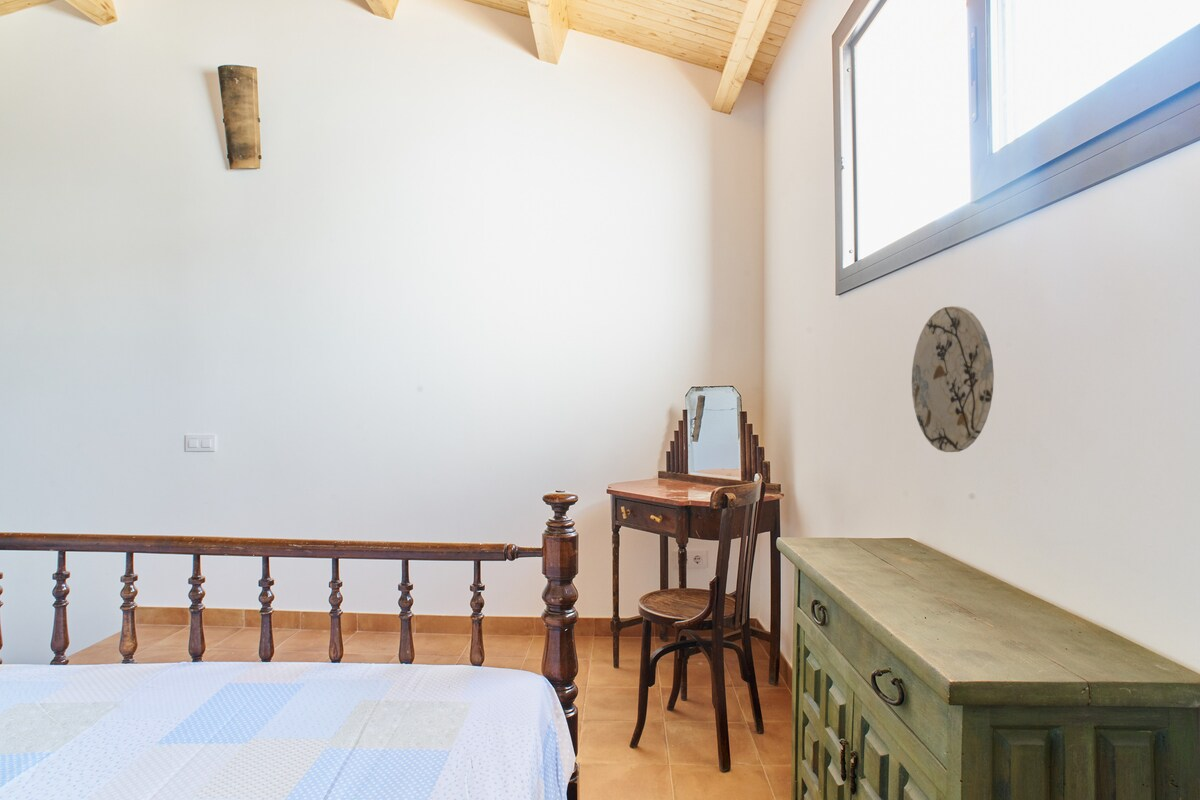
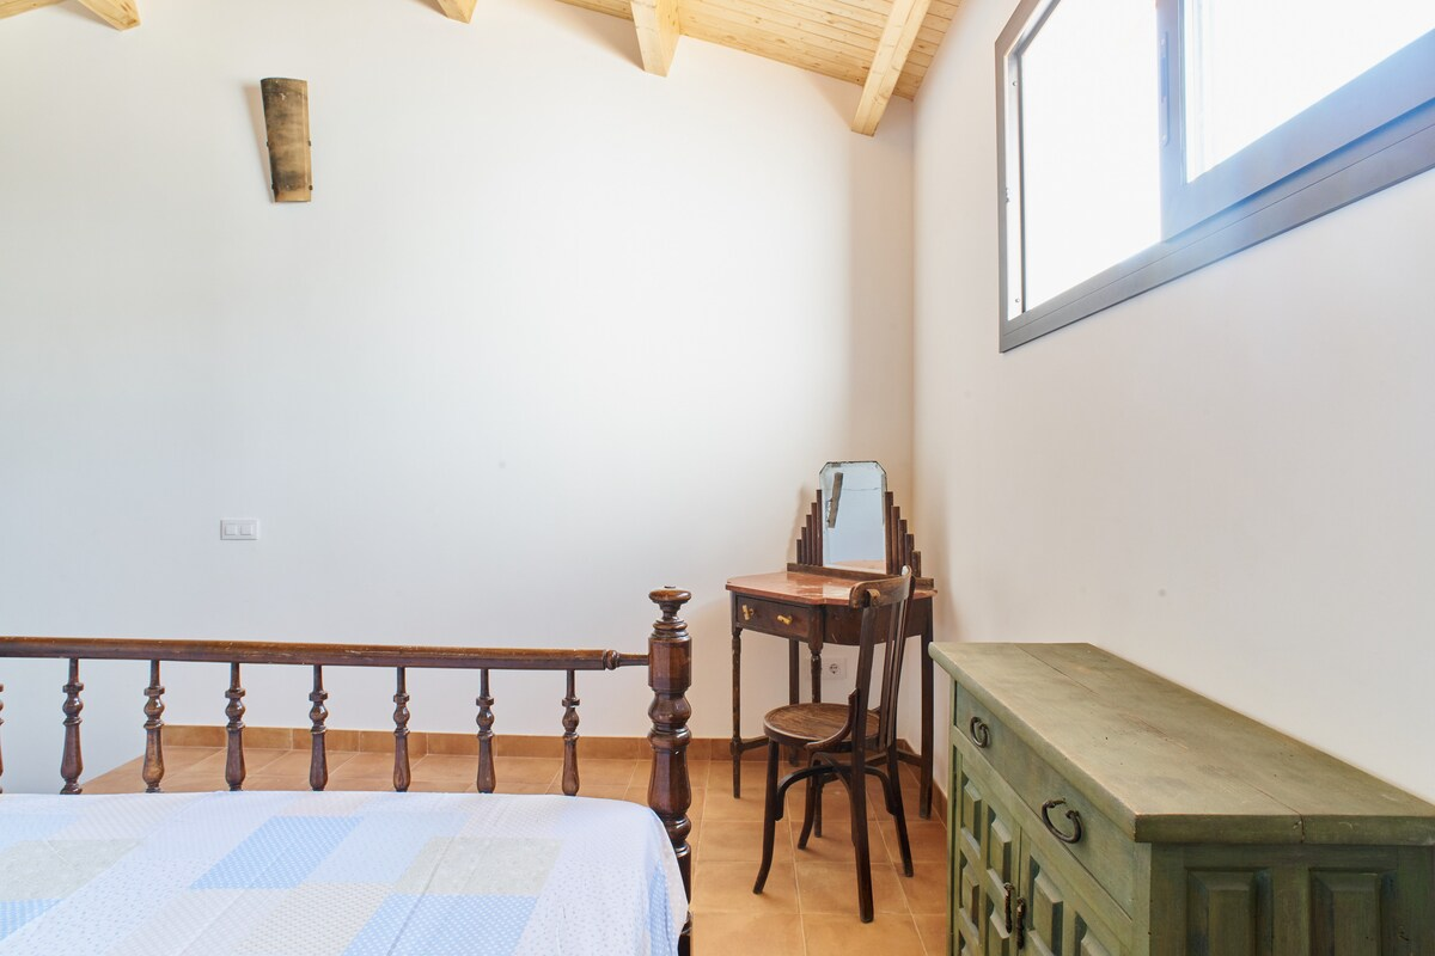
- decorative plate (948, 379)
